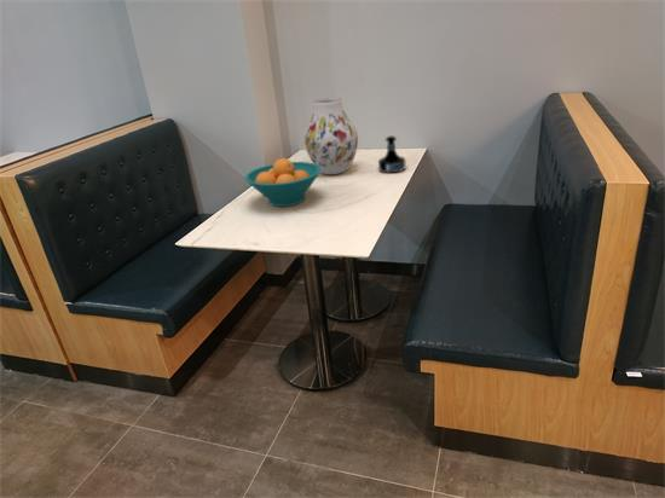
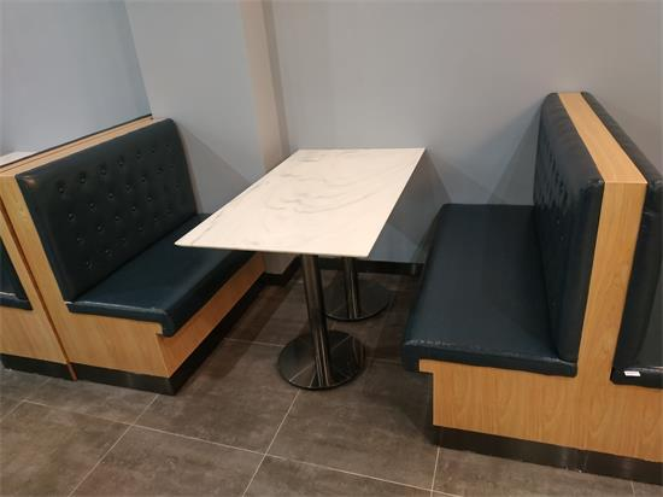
- fruit bowl (284, 180)
- tequila bottle (391, 152)
- vase (330, 137)
